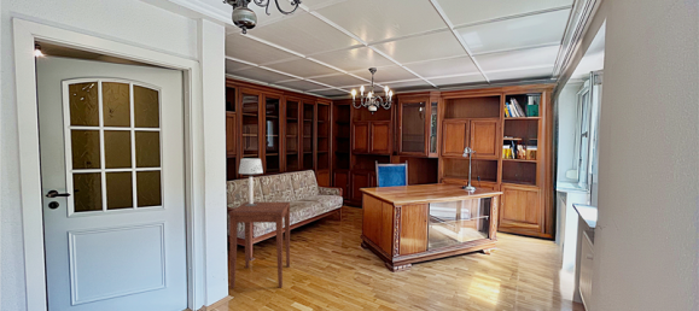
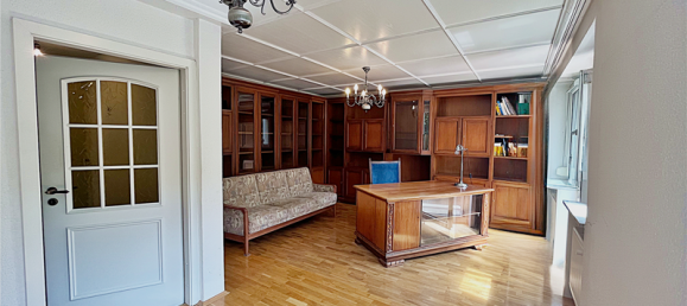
- table lamp (250, 181)
- side table (249, 241)
